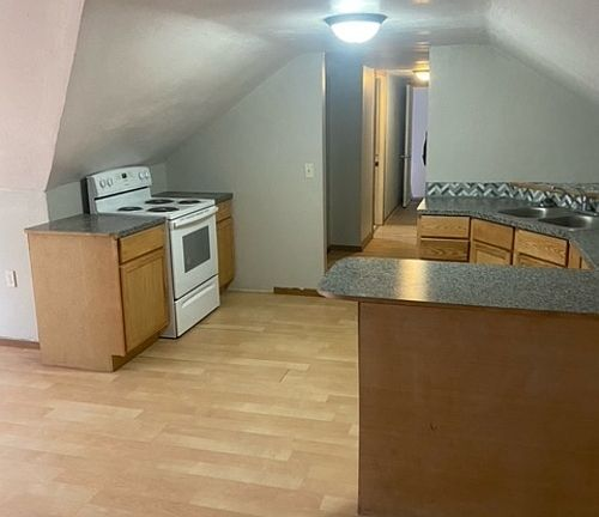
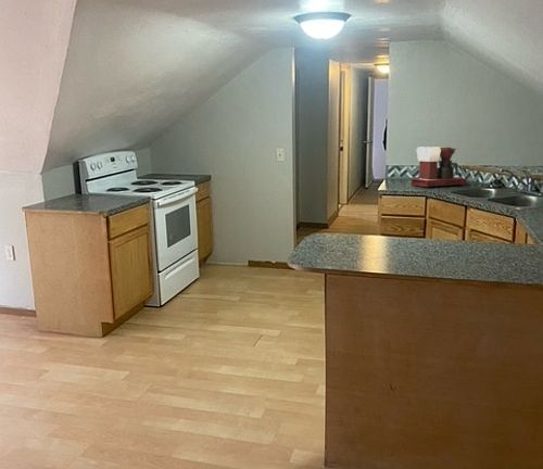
+ coffee maker (439, 166)
